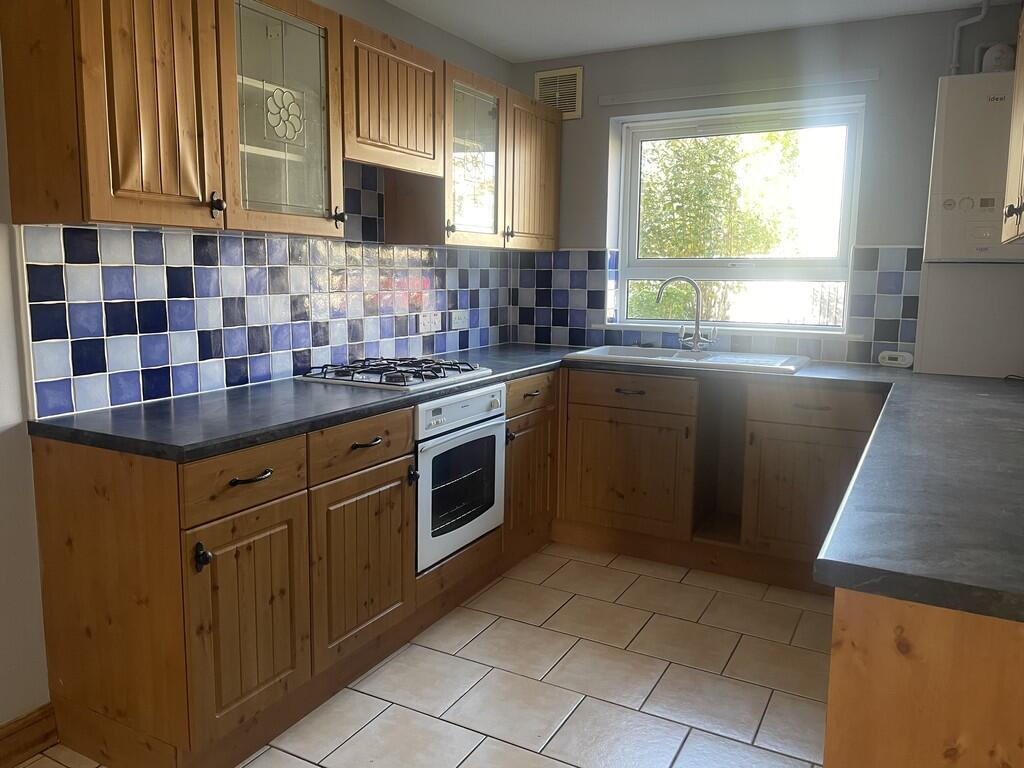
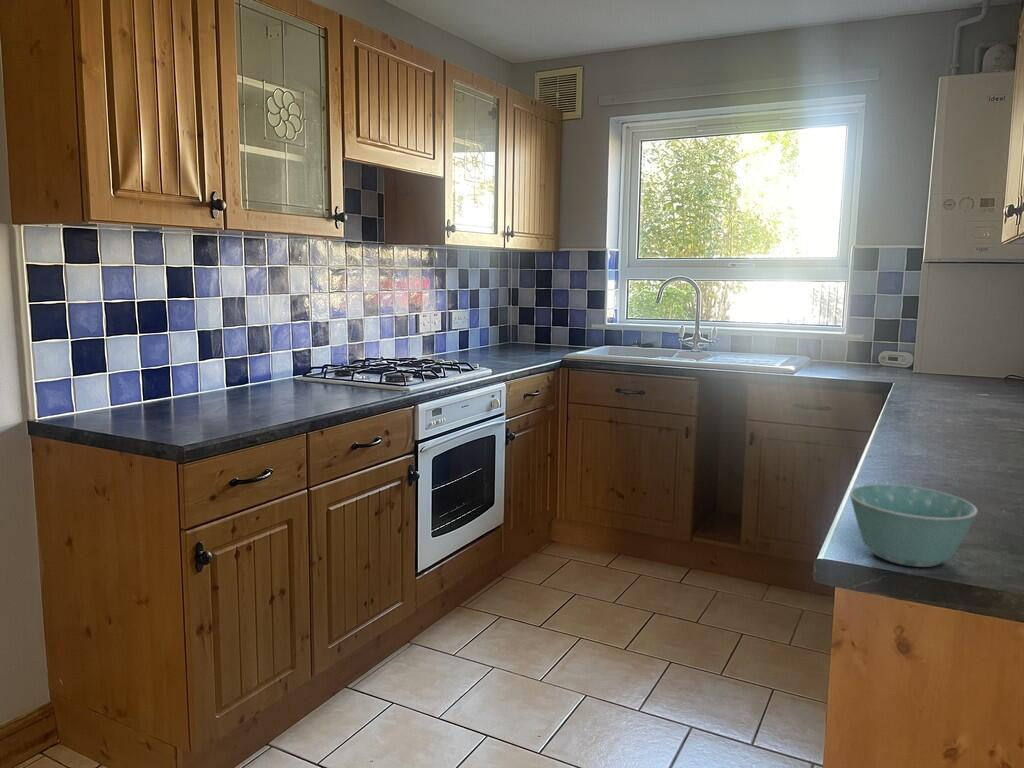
+ bowl (909, 527)
